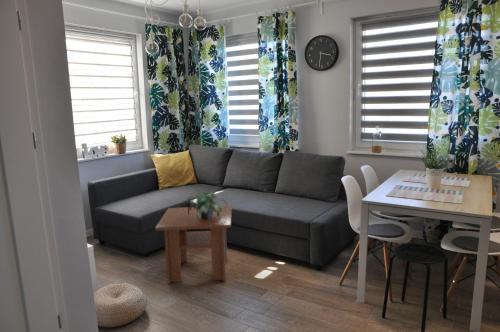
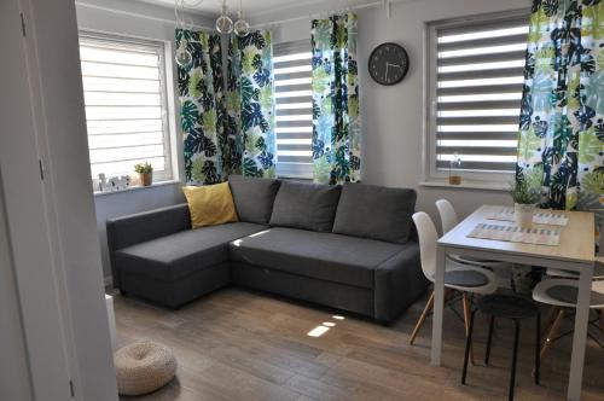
- potted plant (208, 203)
- coffee table (198, 243)
